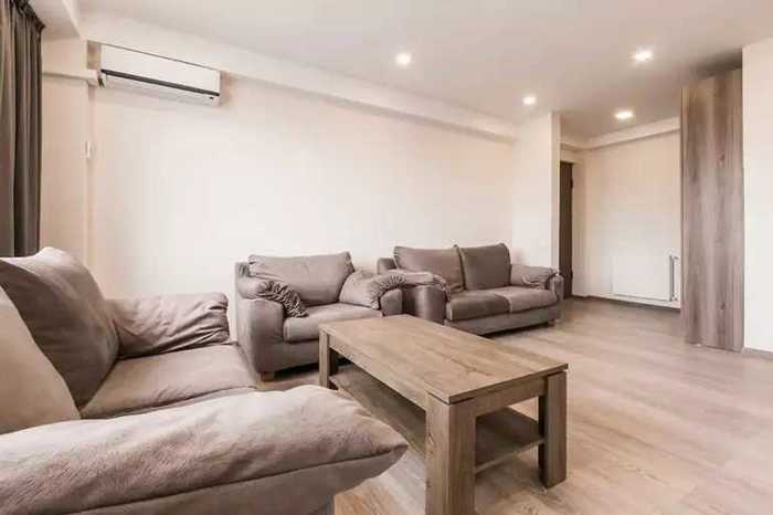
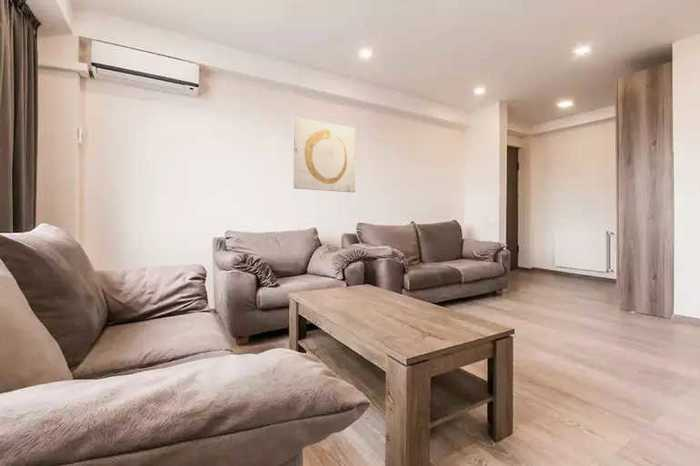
+ wall art (325, 156)
